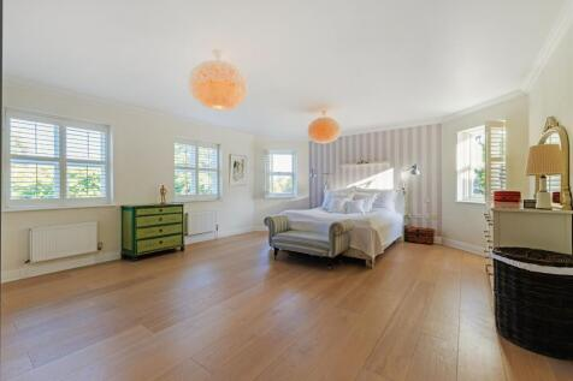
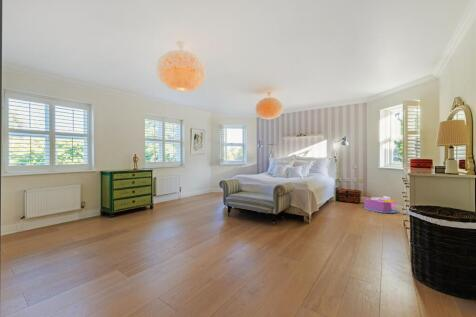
+ storage bin (380, 203)
